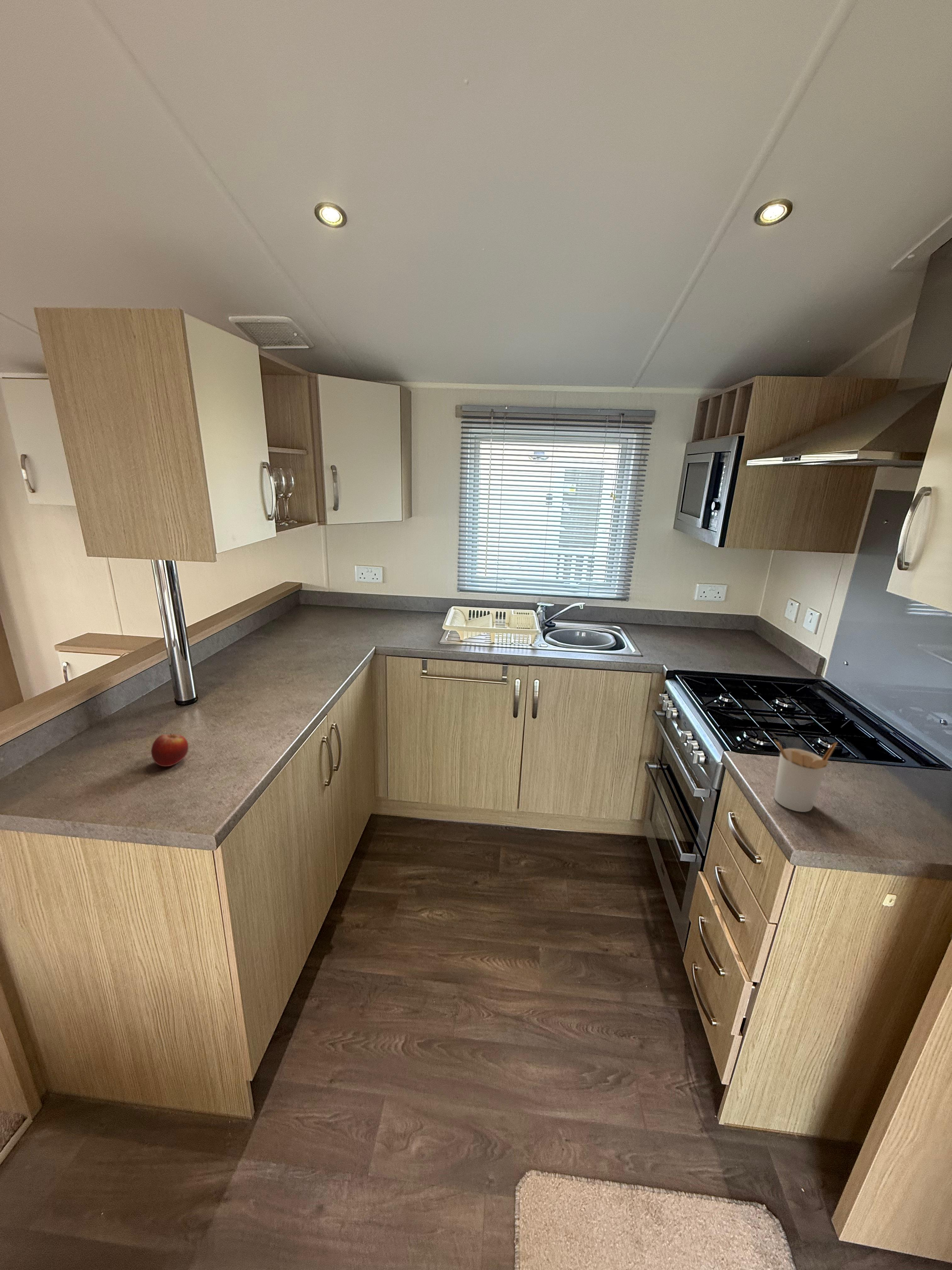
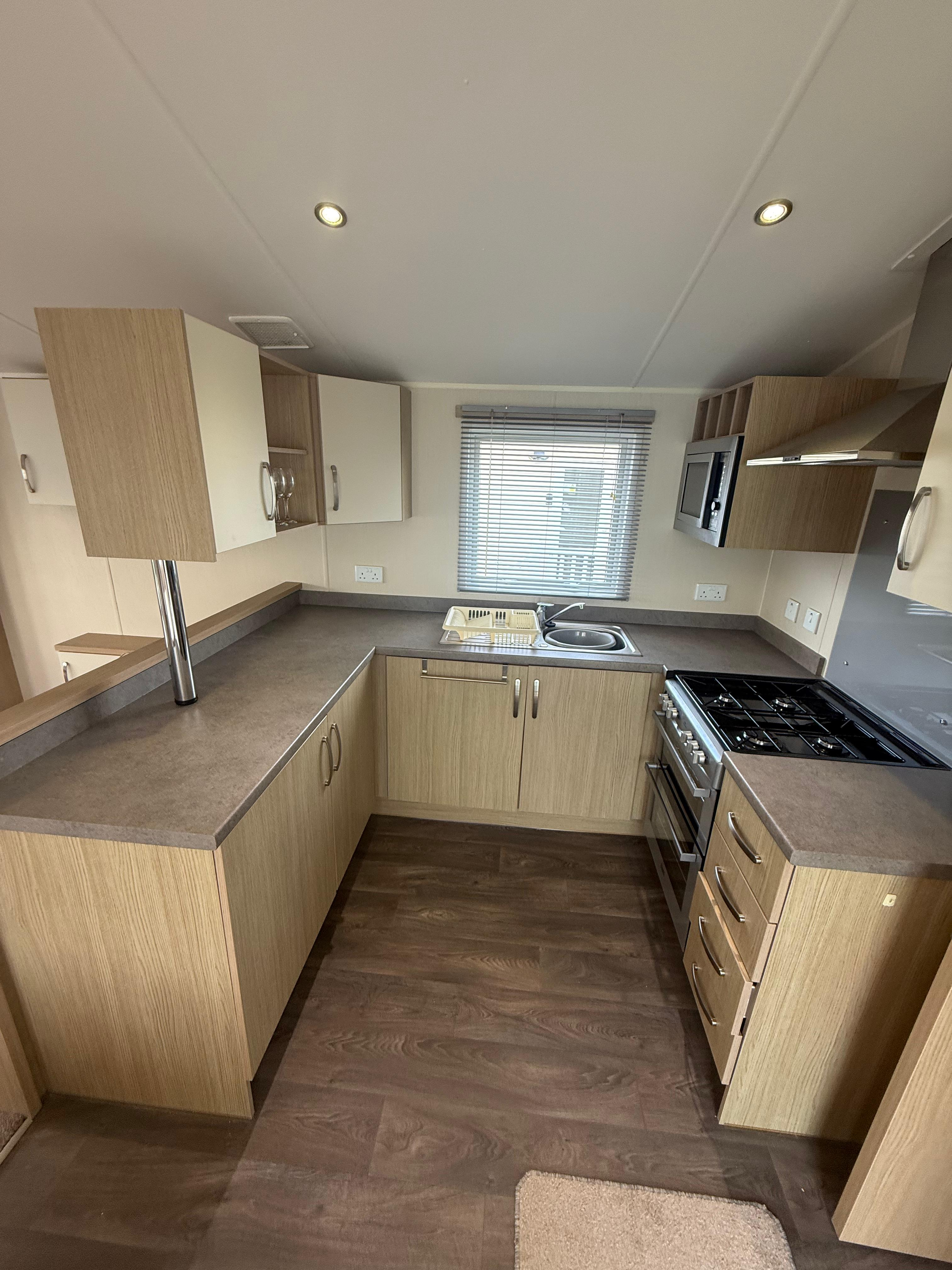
- utensil holder (801, 775)
- fruit (170, 749)
